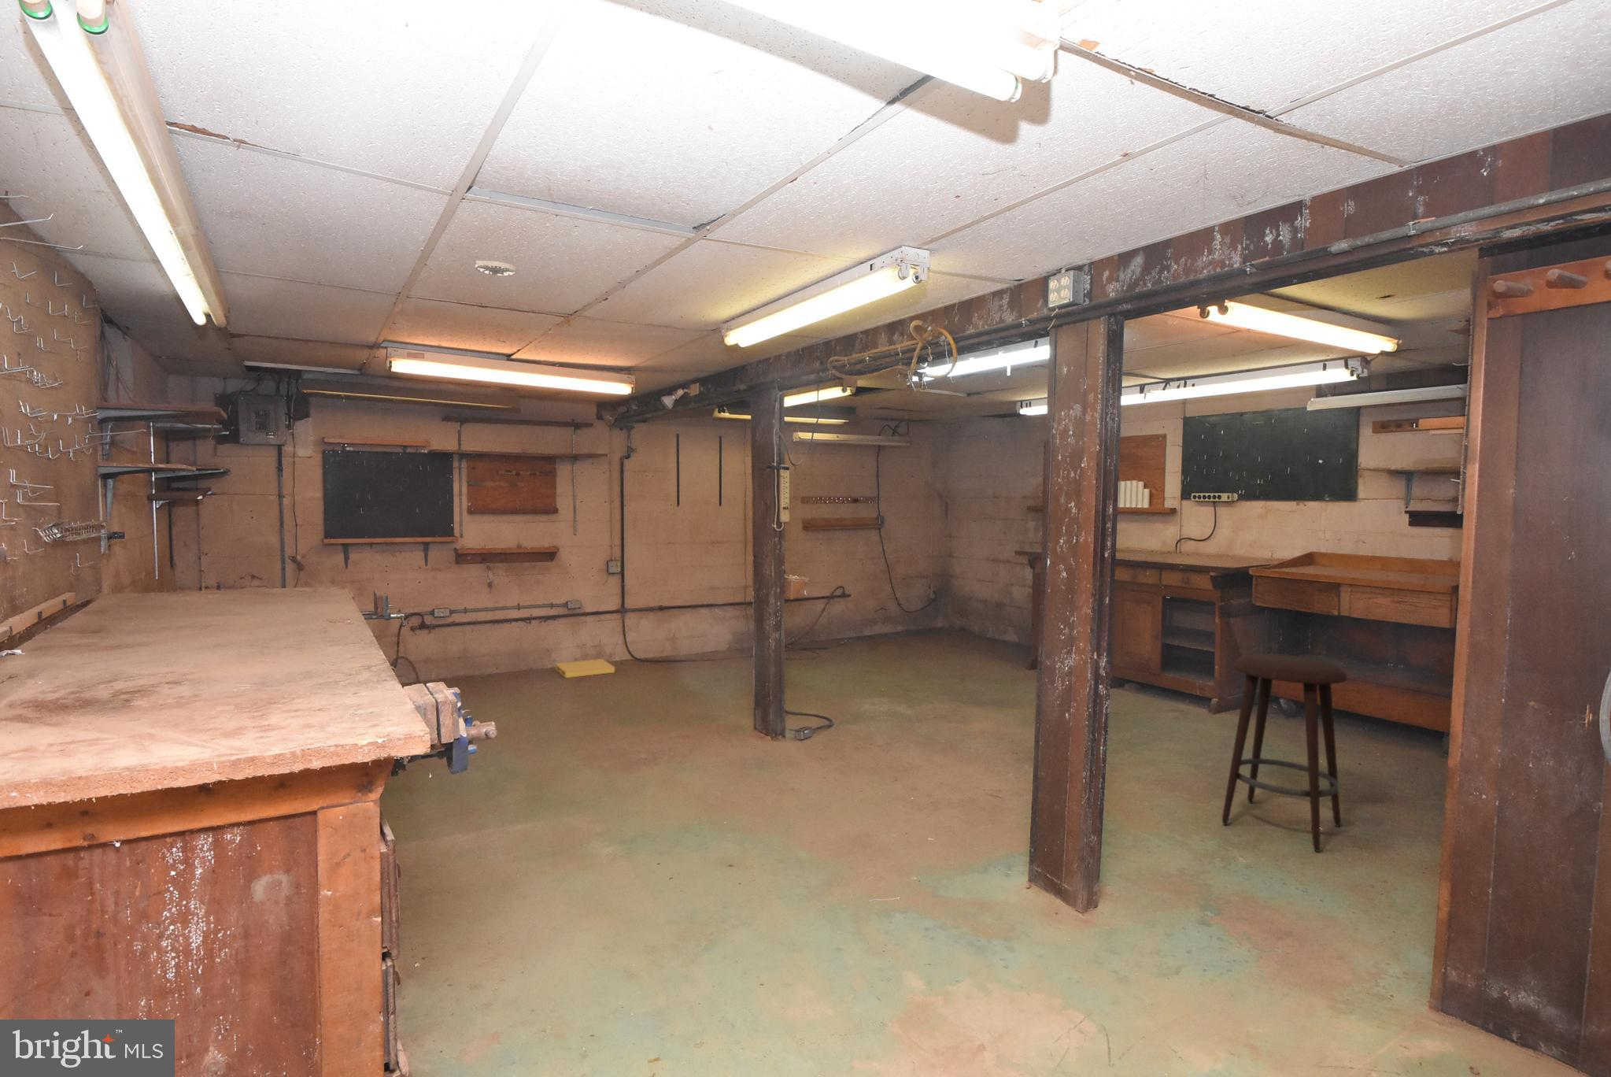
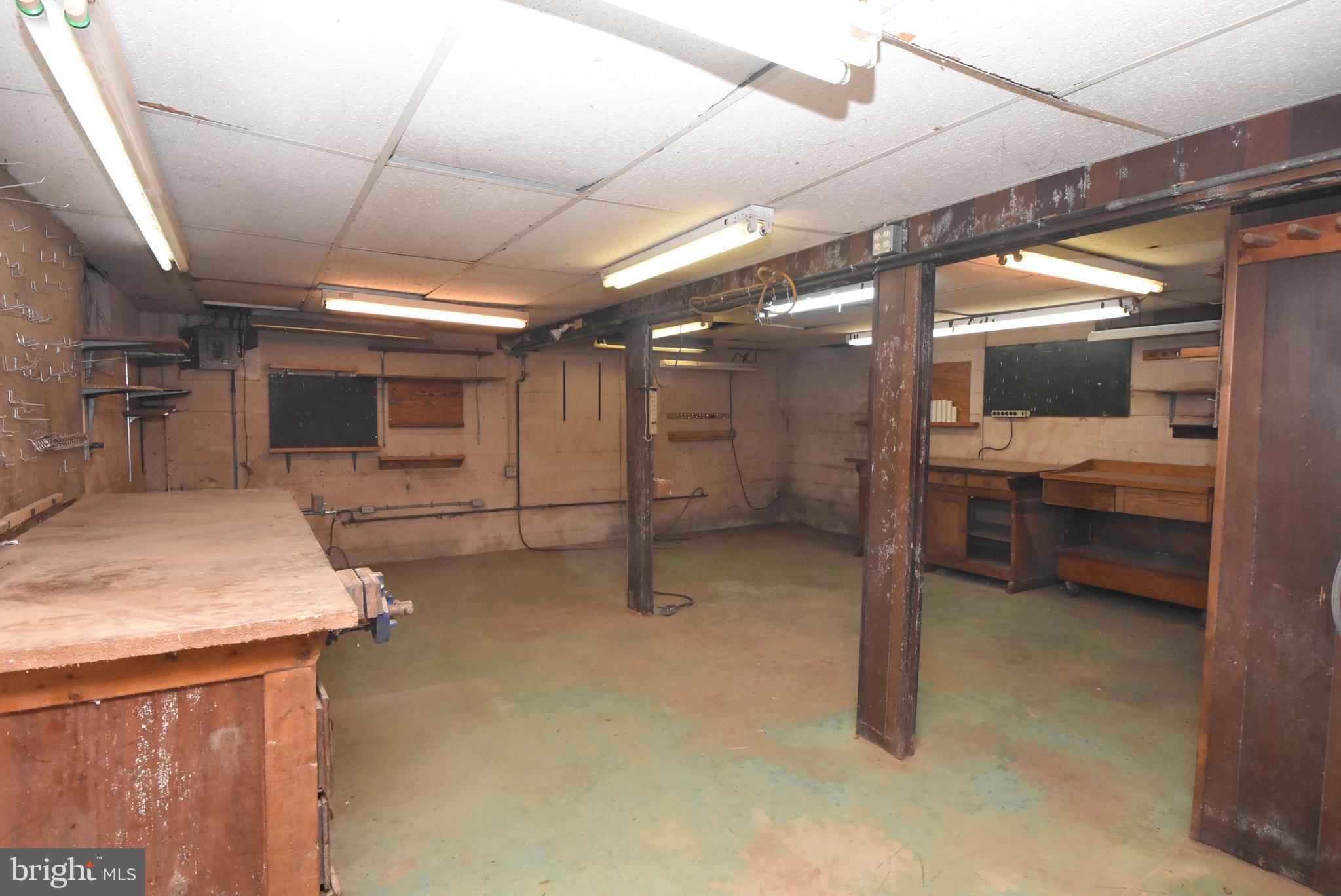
- smoke detector (496, 270)
- cardboard box (584, 667)
- stool (1283, 761)
